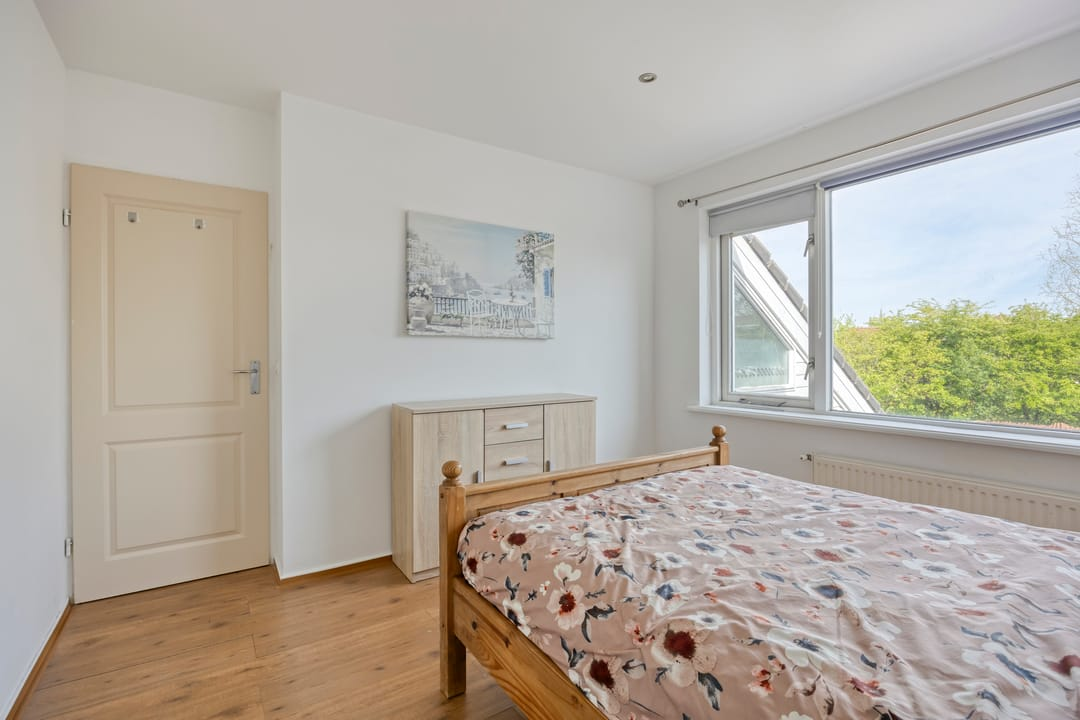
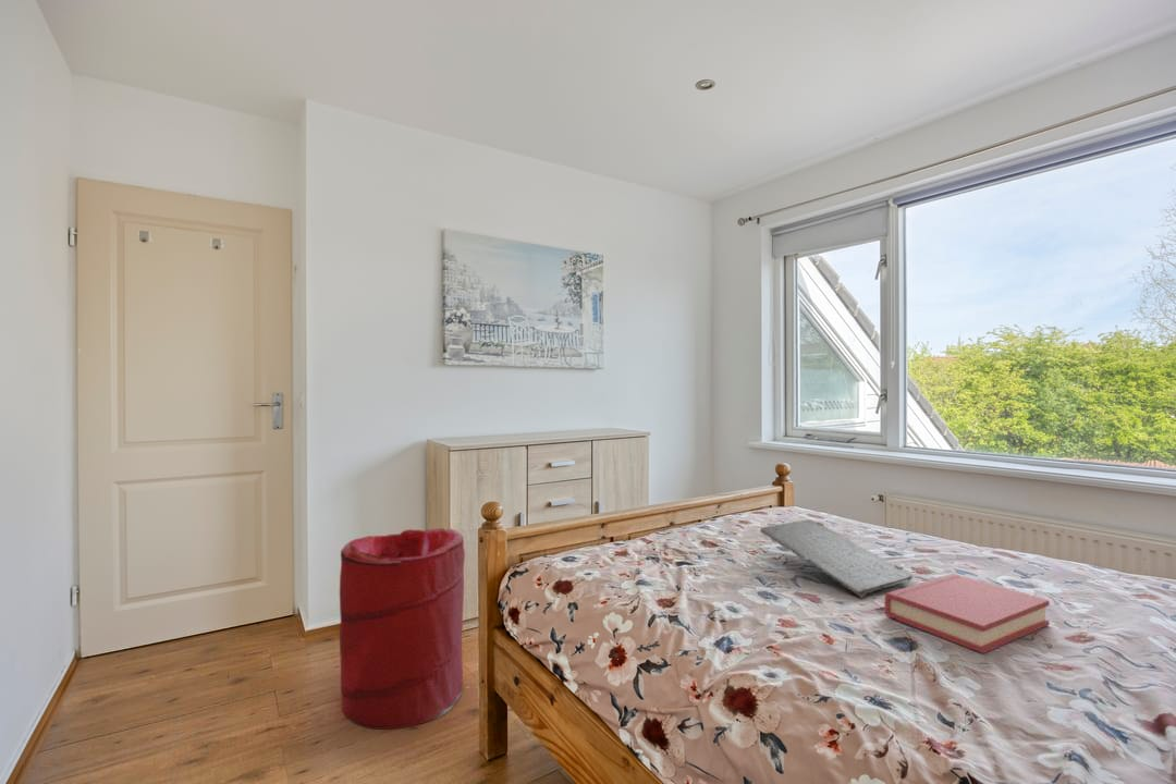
+ hardback book (965, 608)
+ laundry hamper (404, 614)
+ tray (824, 550)
